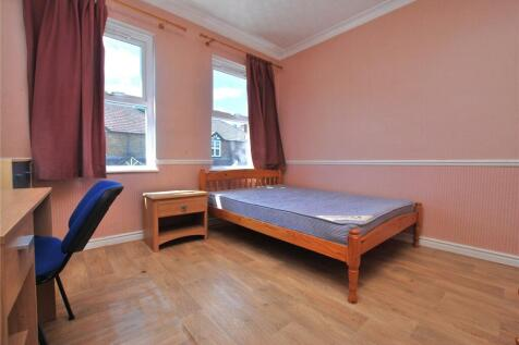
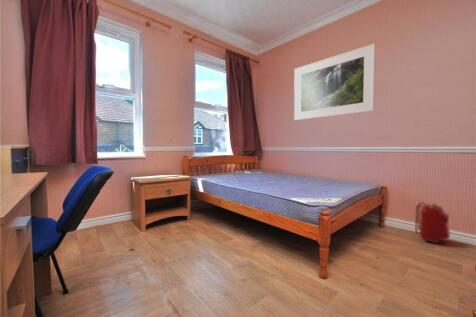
+ backpack (432, 222)
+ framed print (329, 87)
